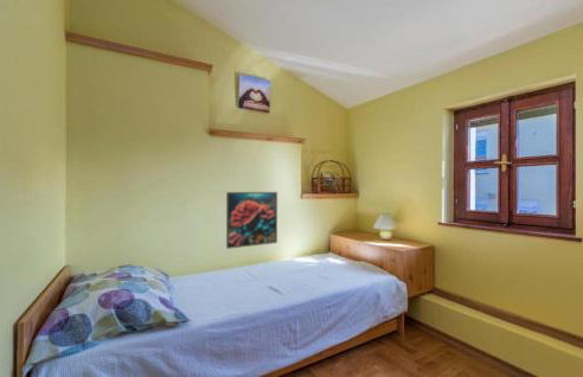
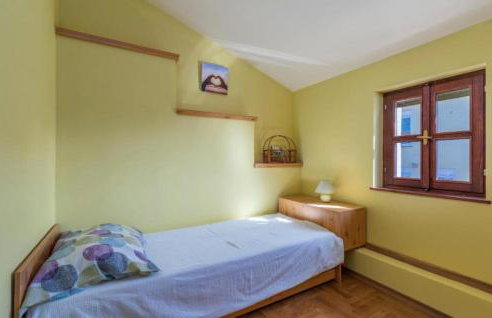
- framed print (252, 218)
